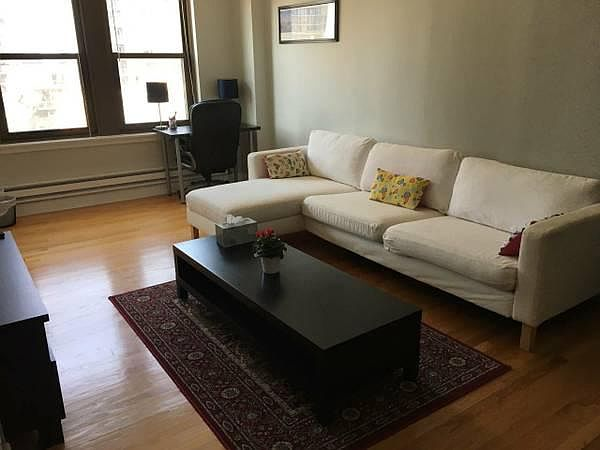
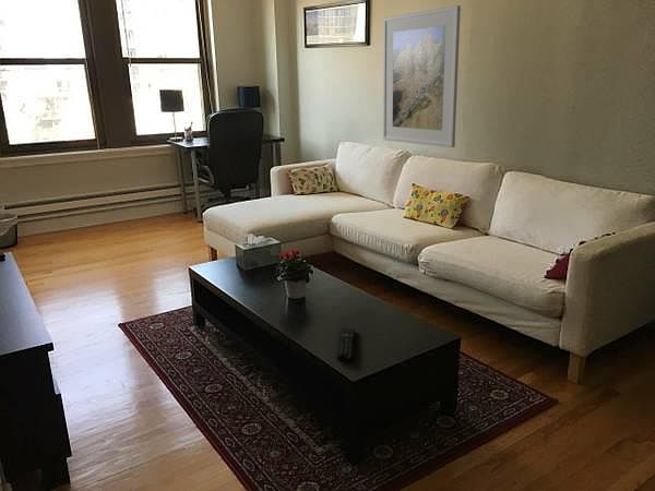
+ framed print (417, 80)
+ remote control (346, 344)
